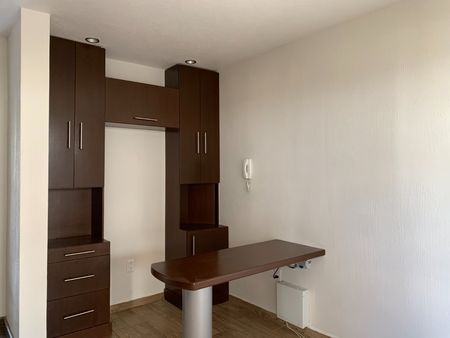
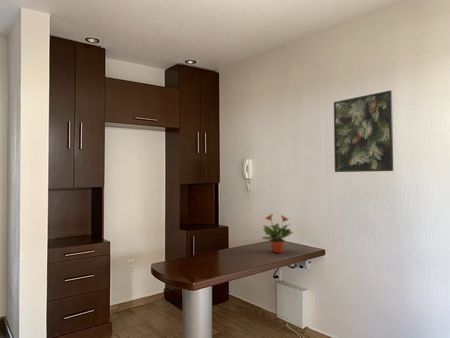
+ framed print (361, 134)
+ potted plant (277, 232)
